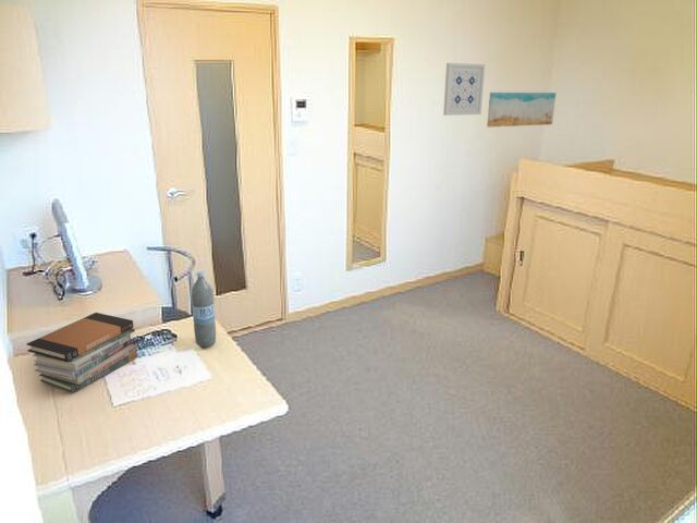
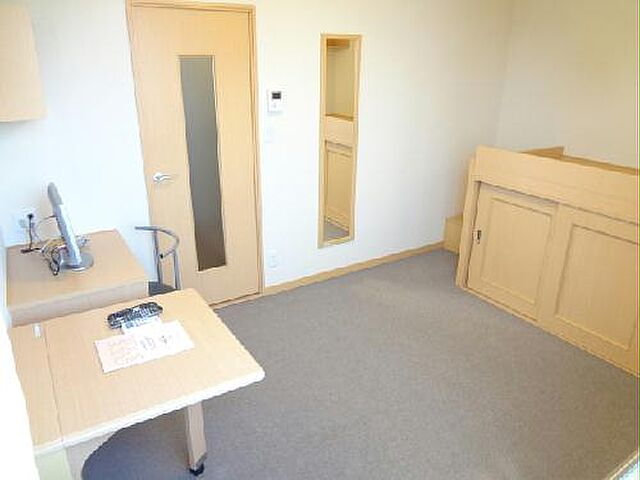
- book stack (85, 351)
- wall art (521, 109)
- wall art (464, 89)
- water bottle (203, 309)
